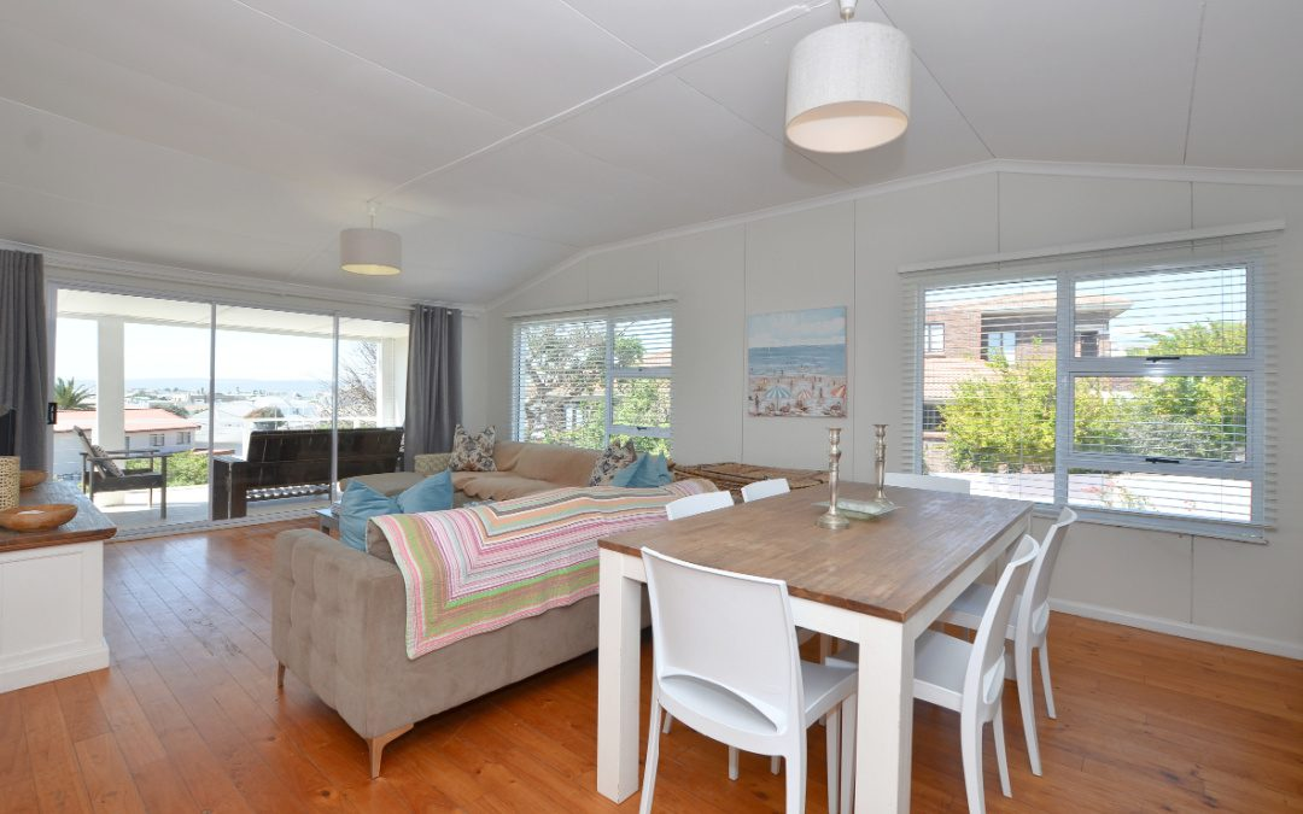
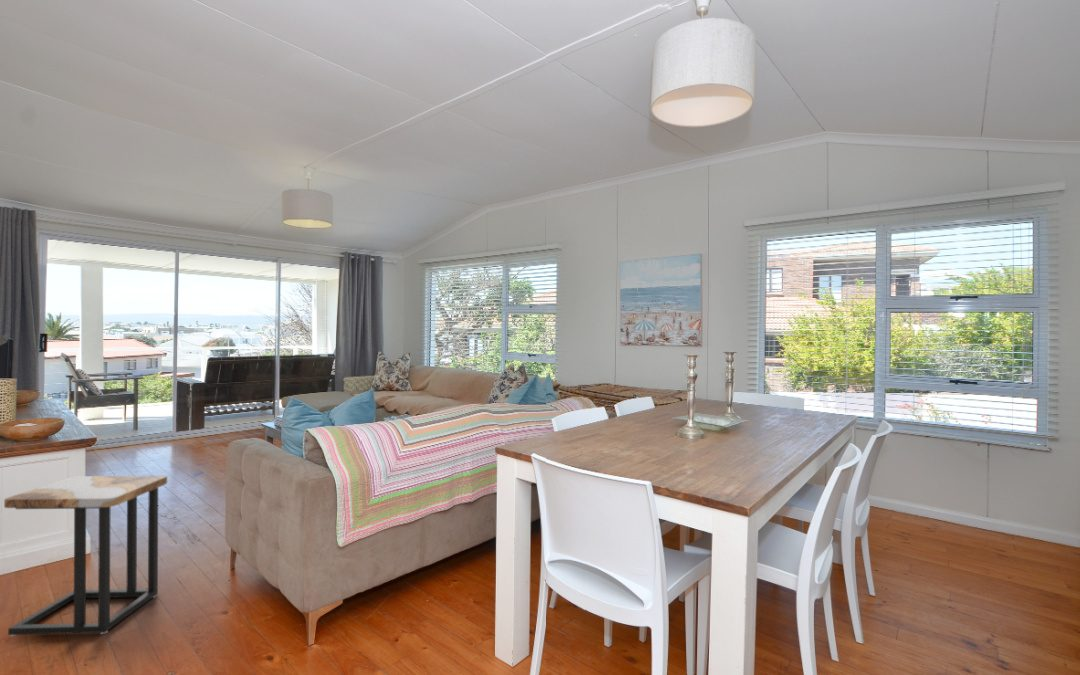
+ side table (85, 550)
